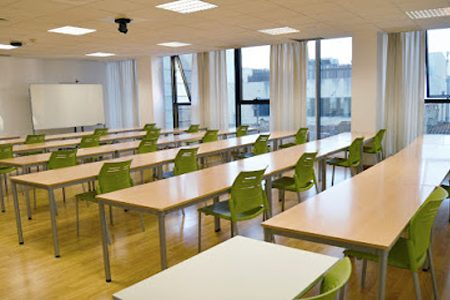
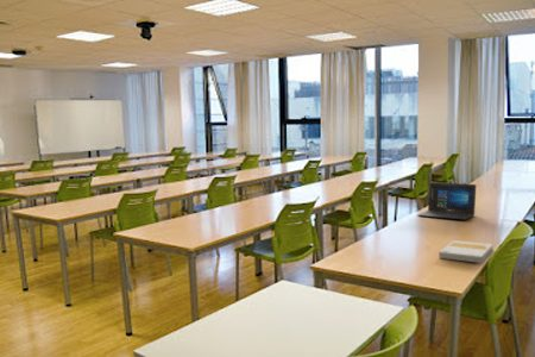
+ laptop (446, 200)
+ book (466, 250)
